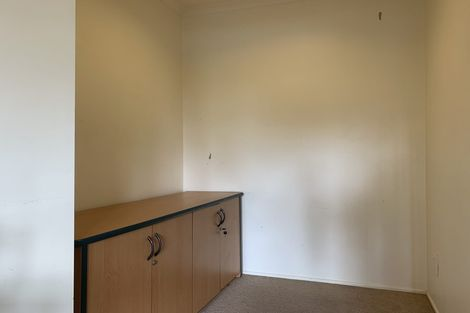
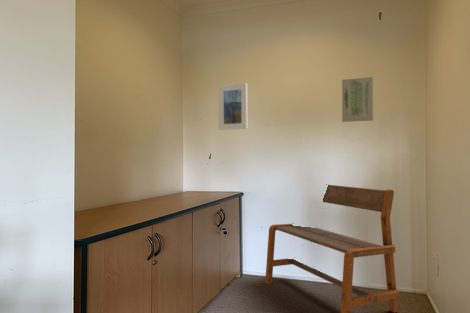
+ wall art (357, 99)
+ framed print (232, 107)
+ bench (324, 241)
